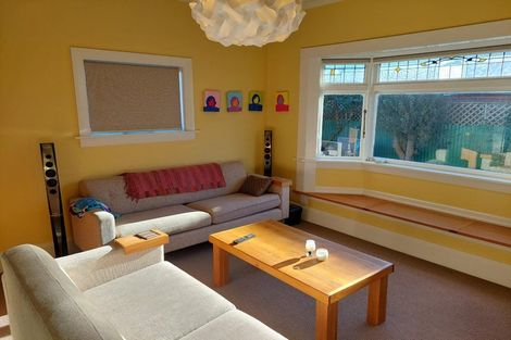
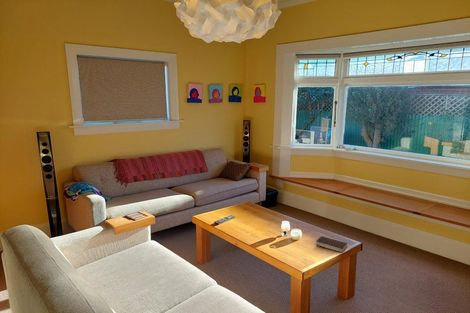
+ book (331, 243)
